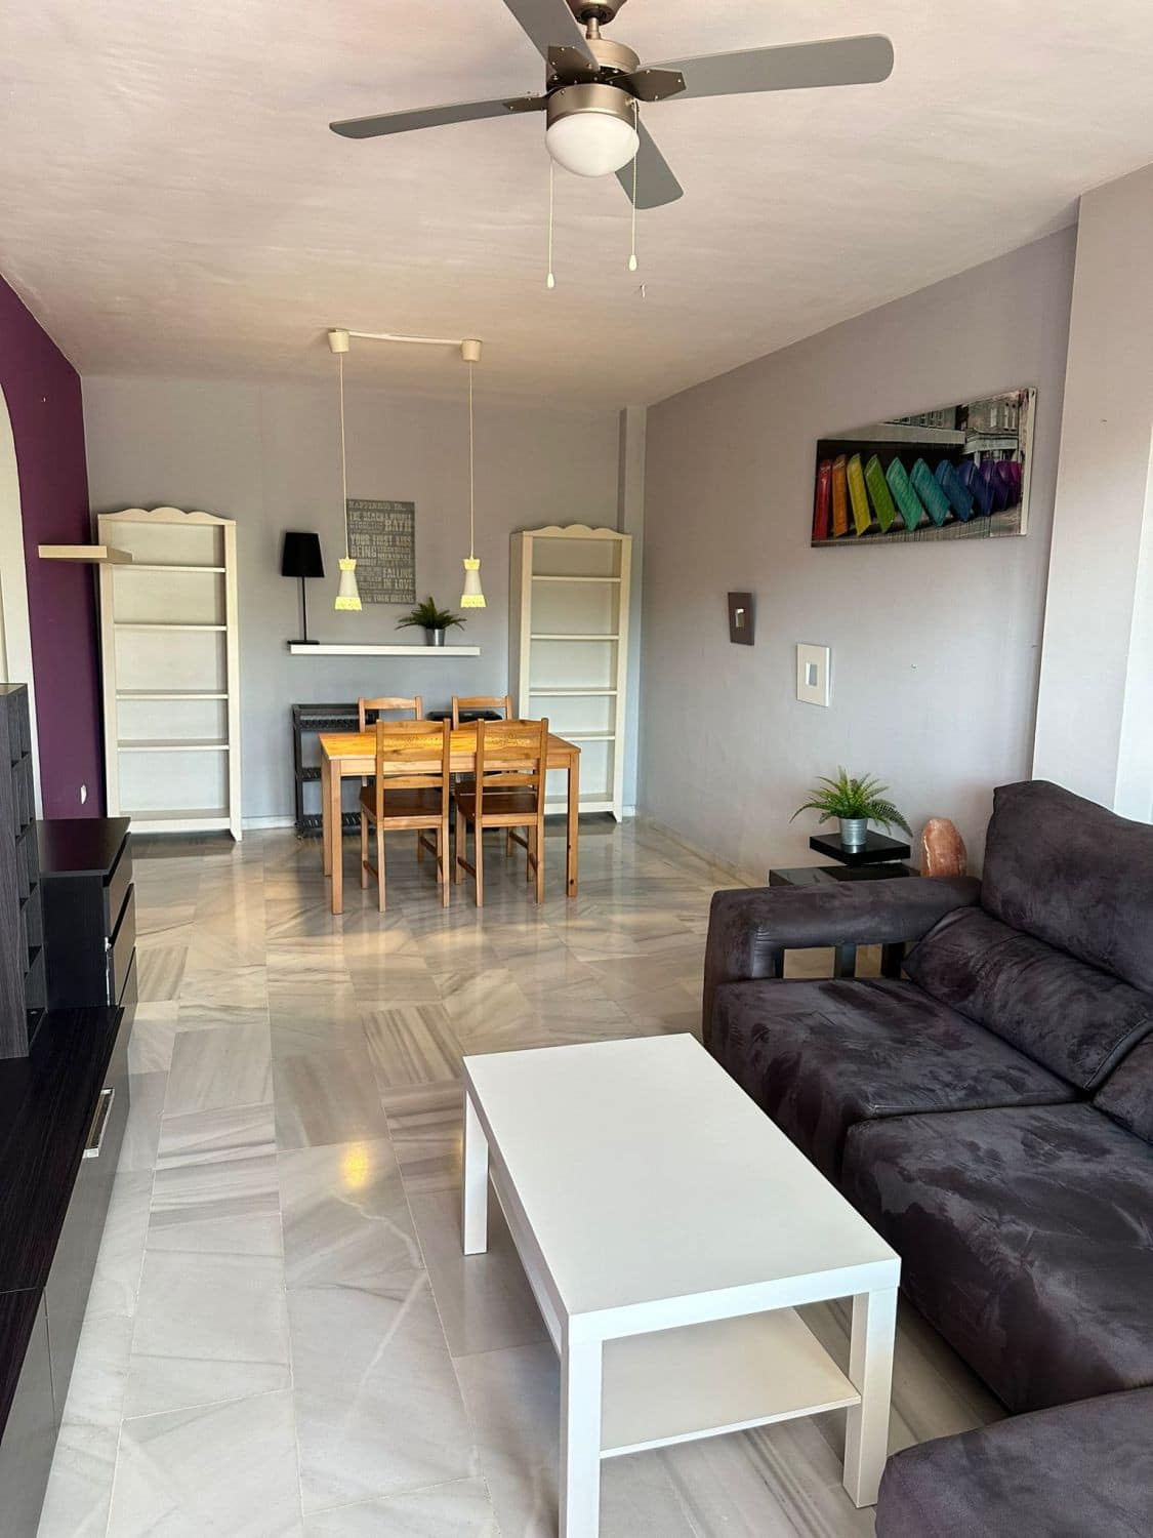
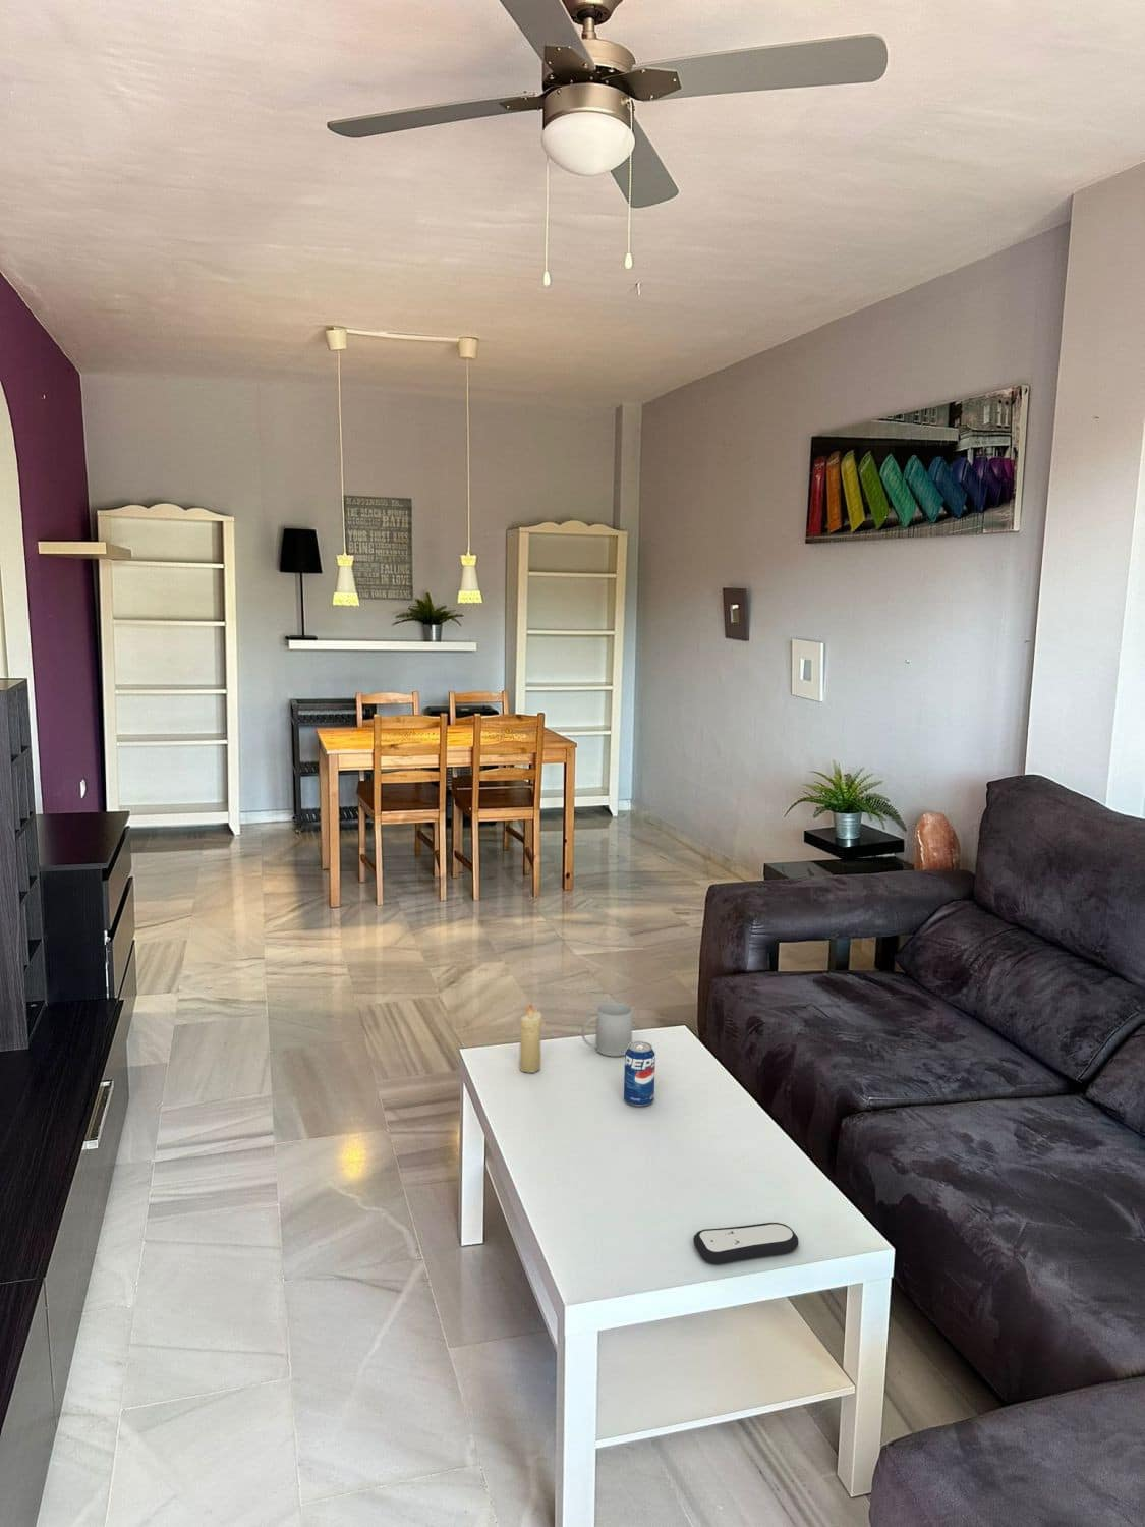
+ beverage can (639, 1073)
+ mug (606, 1029)
+ candle (529, 1035)
+ remote control (746, 1241)
